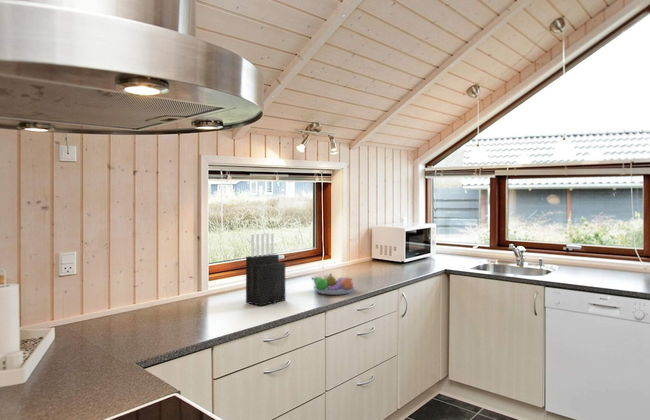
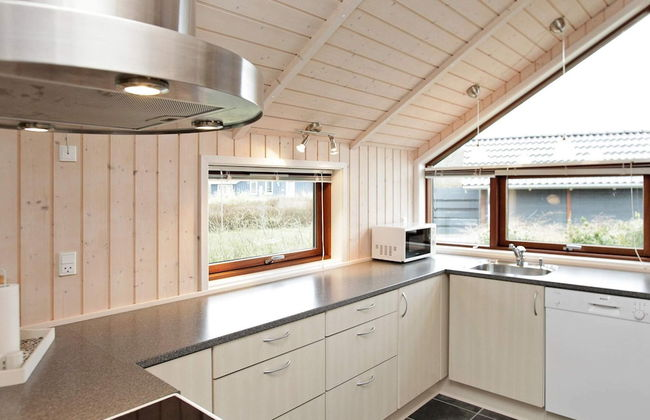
- knife block (267, 267)
- fruit bowl (332, 283)
